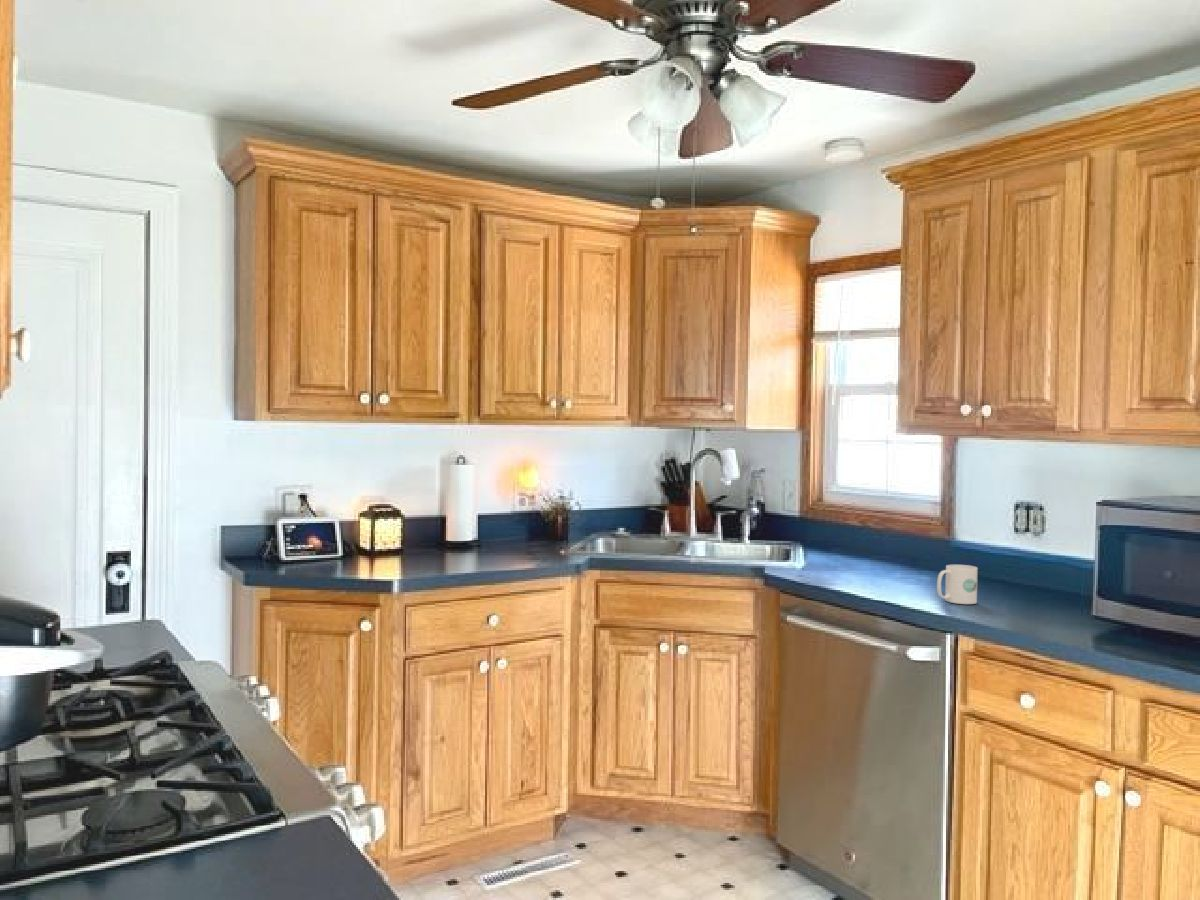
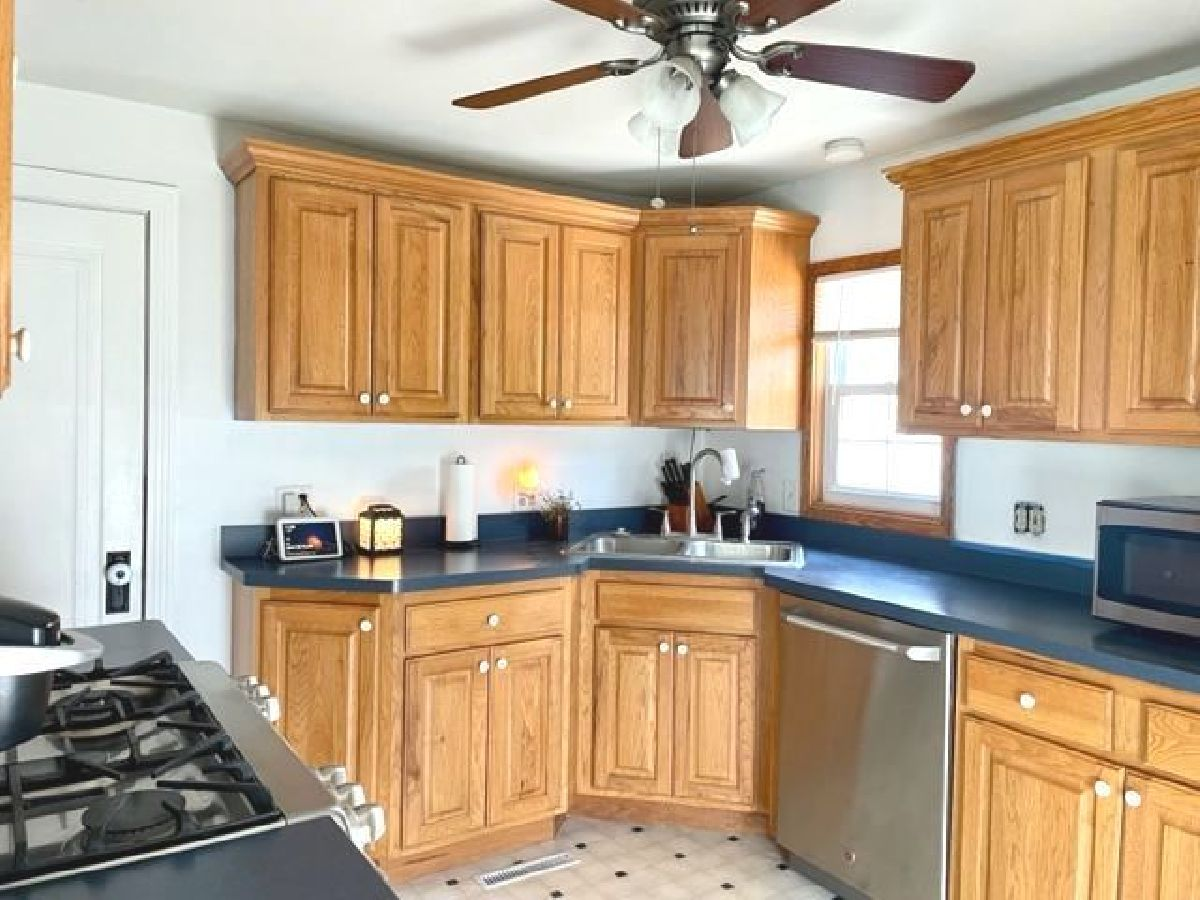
- mug (955, 584)
